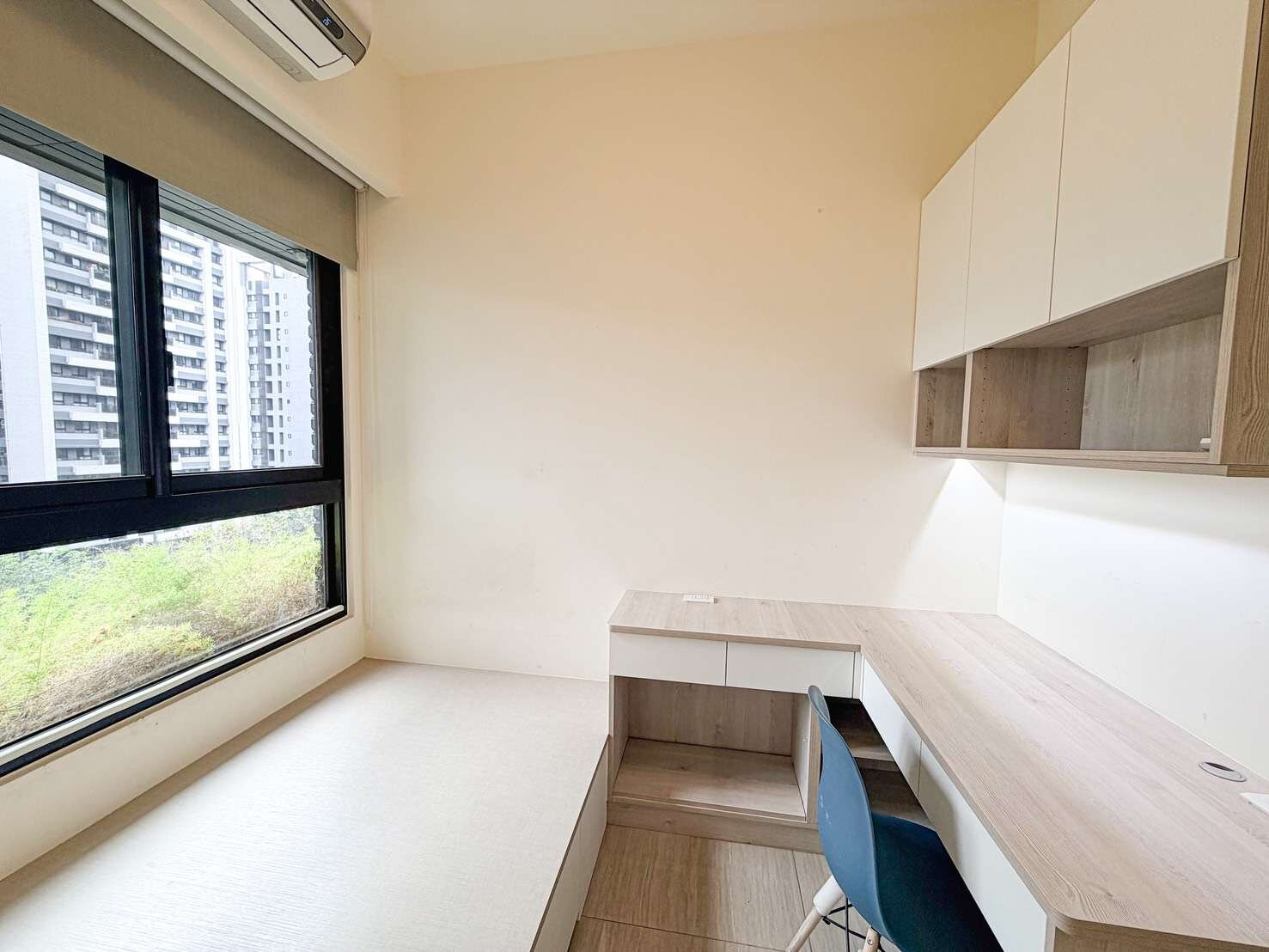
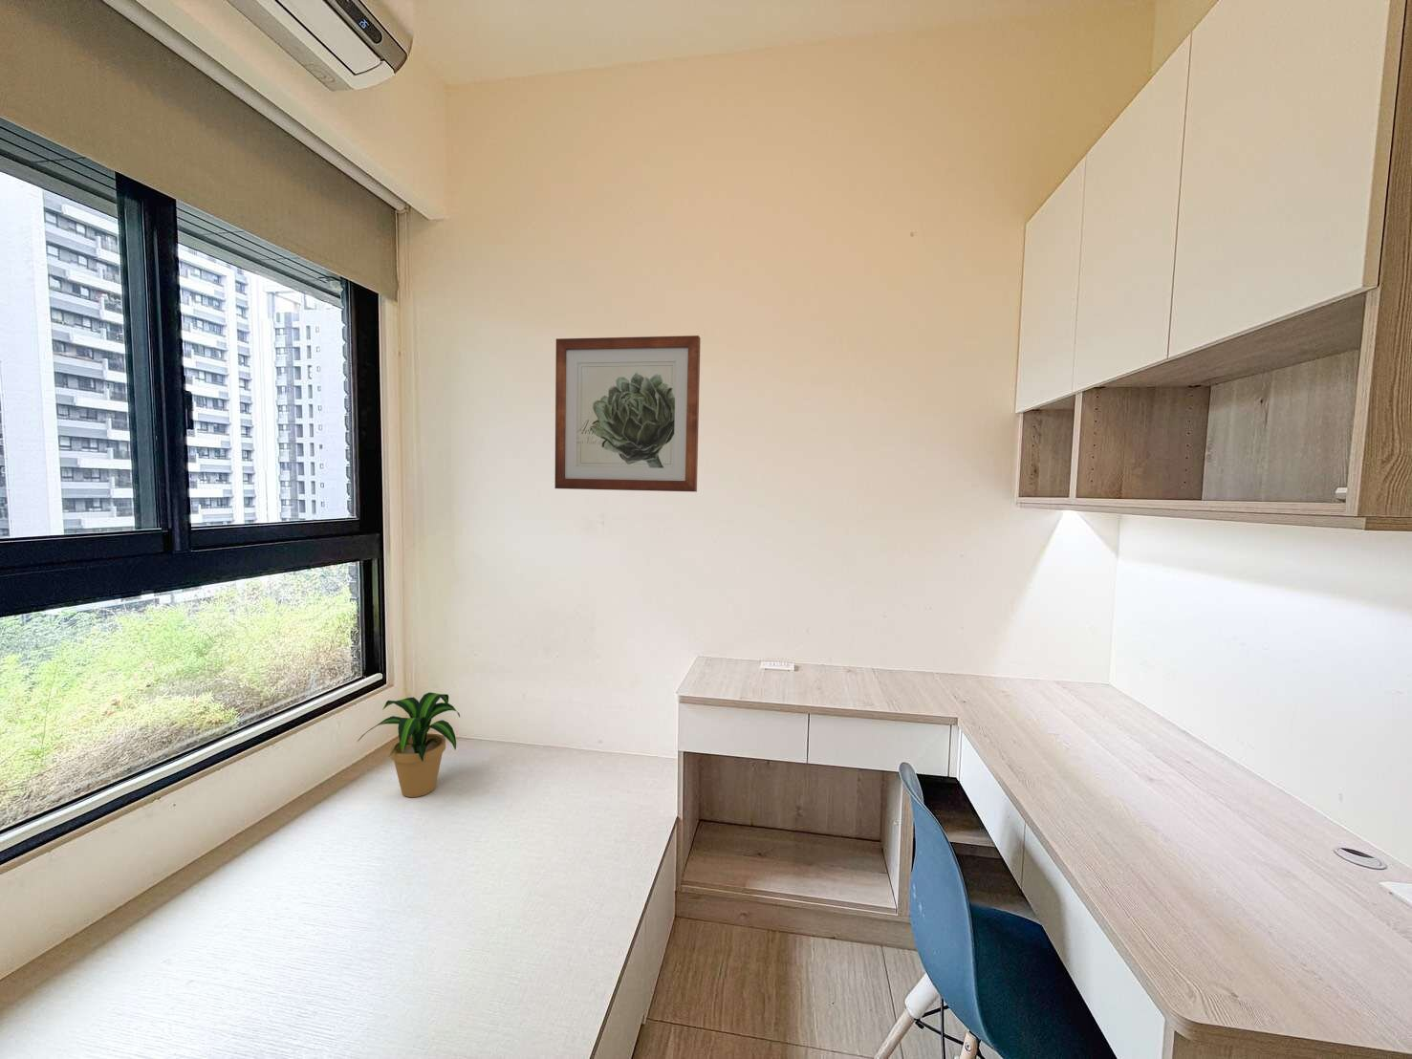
+ potted plant (418, 744)
+ wall art (625, 415)
